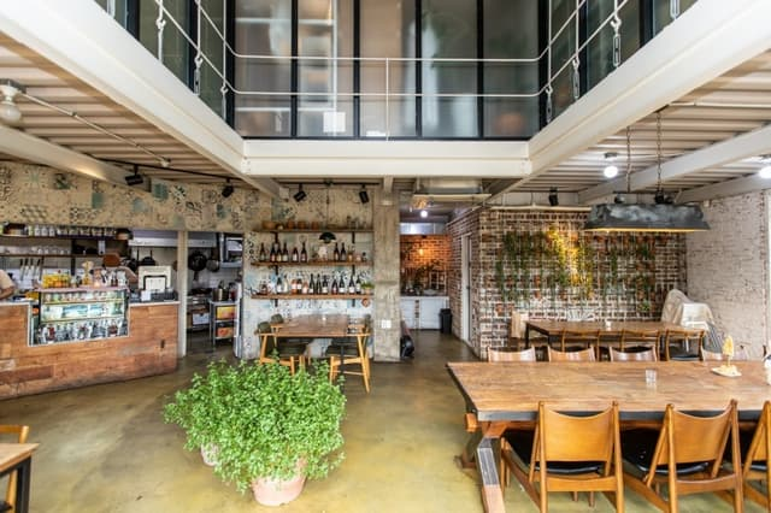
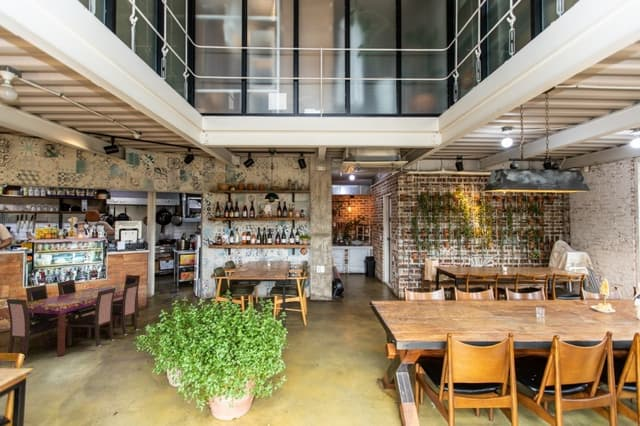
+ dining table (84, 311)
